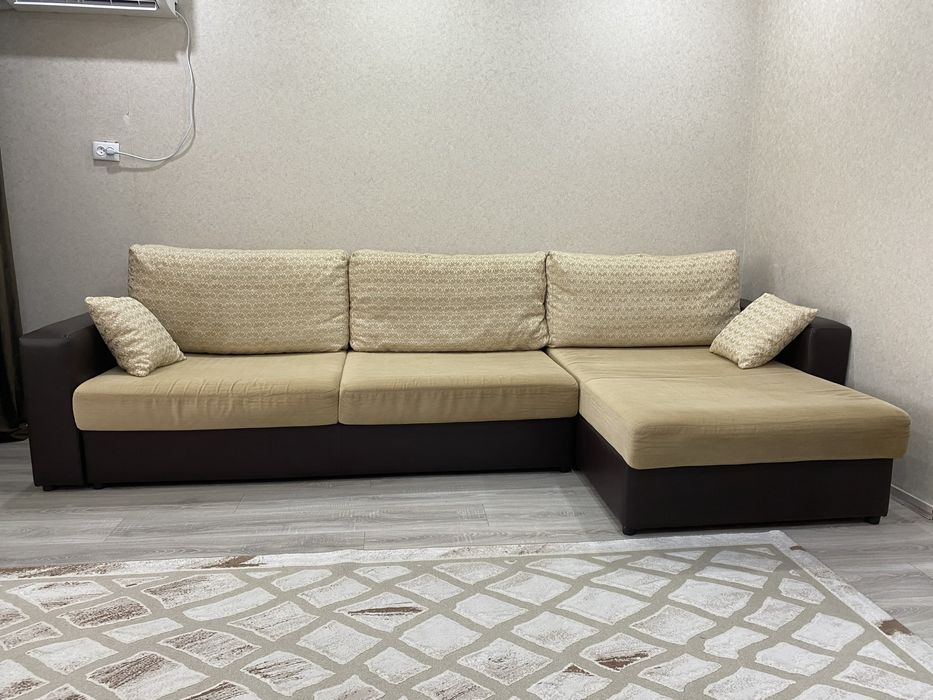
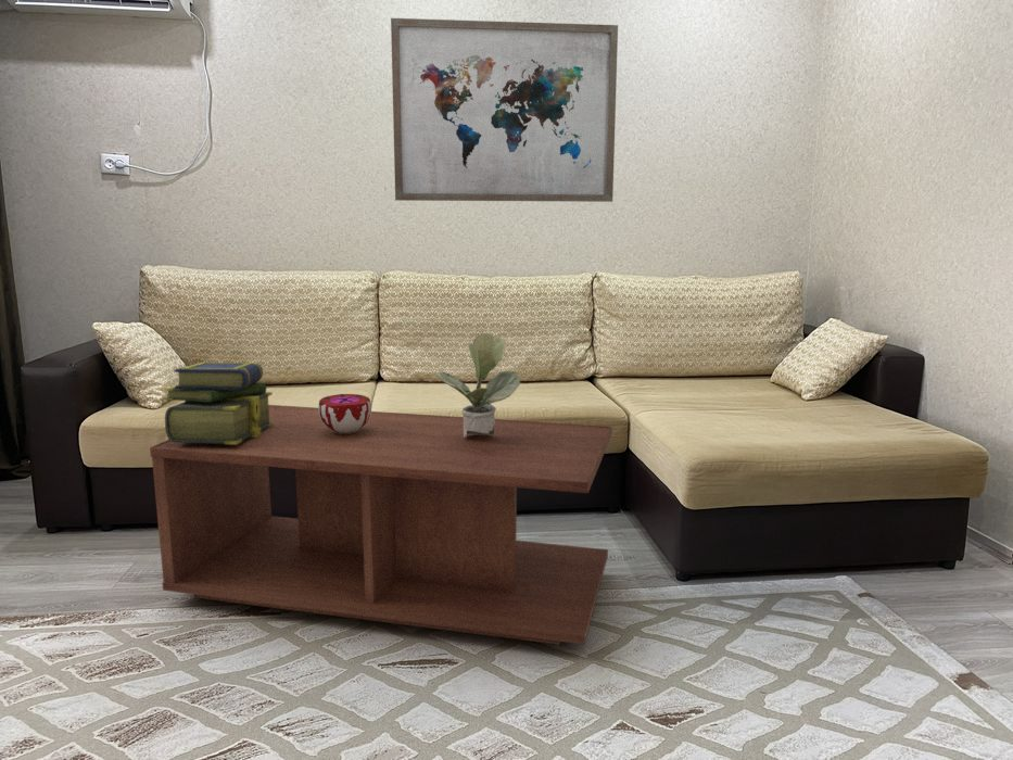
+ wall art (505, 113)
+ coffee table (394, 514)
+ stack of books (219, 397)
+ decorative bowl (345, 415)
+ potted plant (476, 389)
